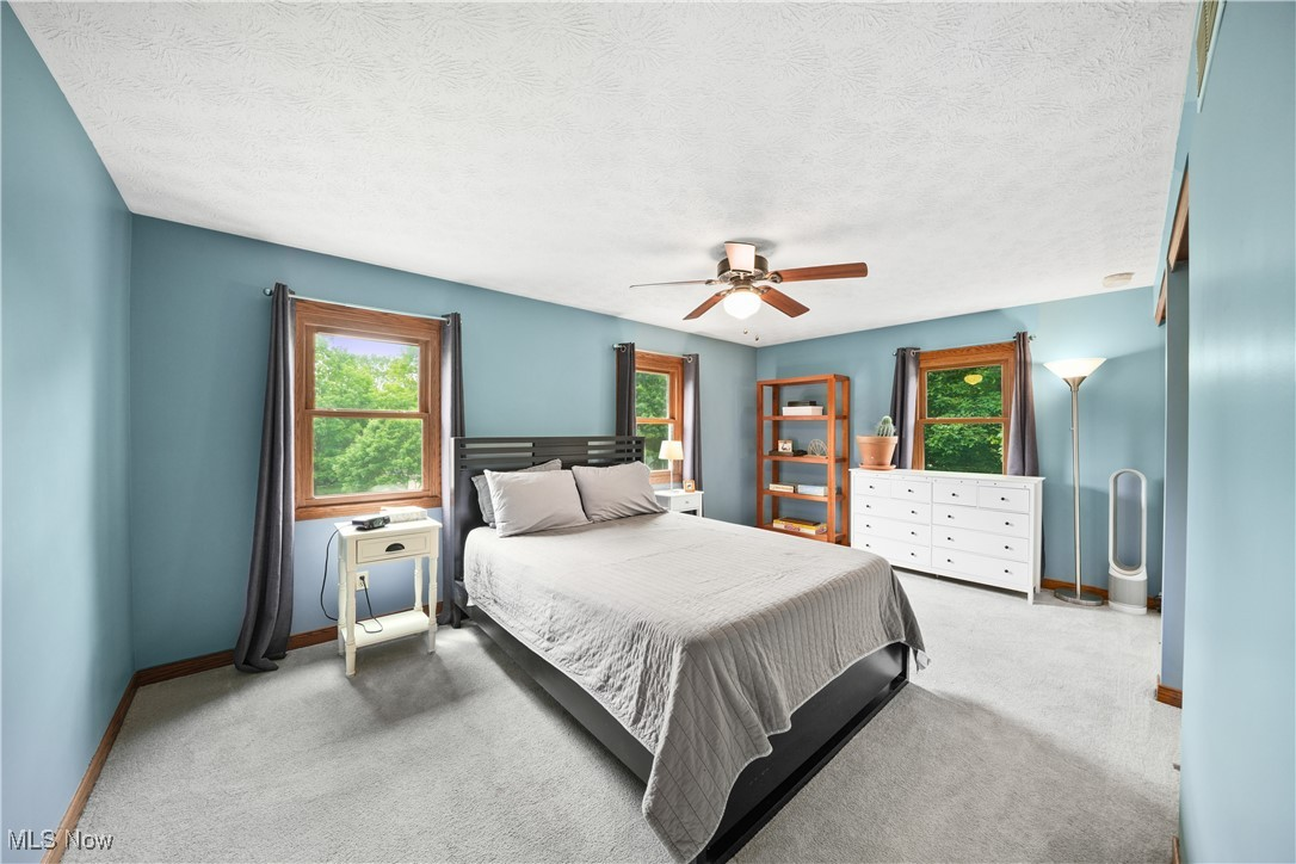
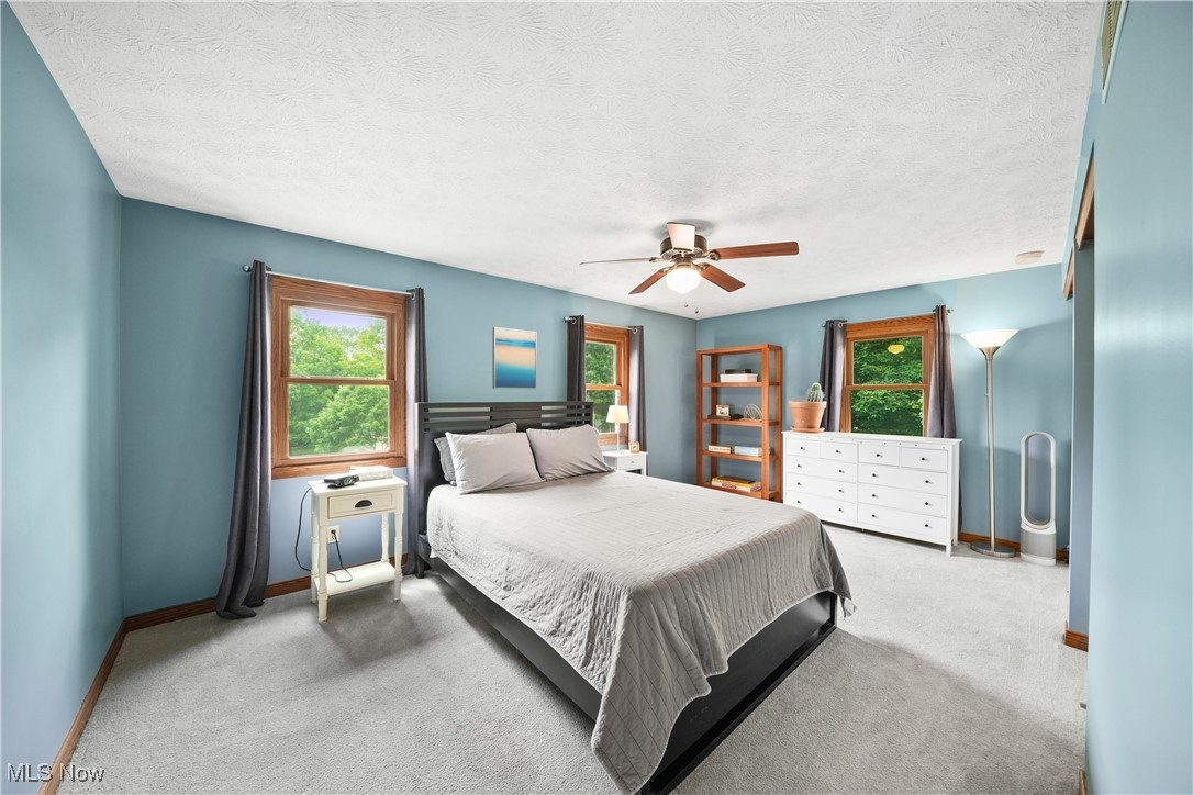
+ wall art (515, 359)
